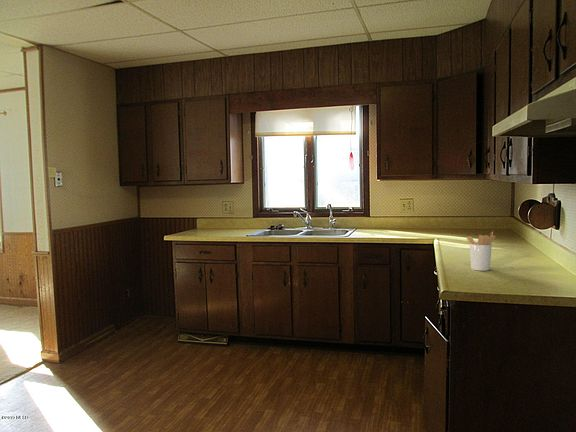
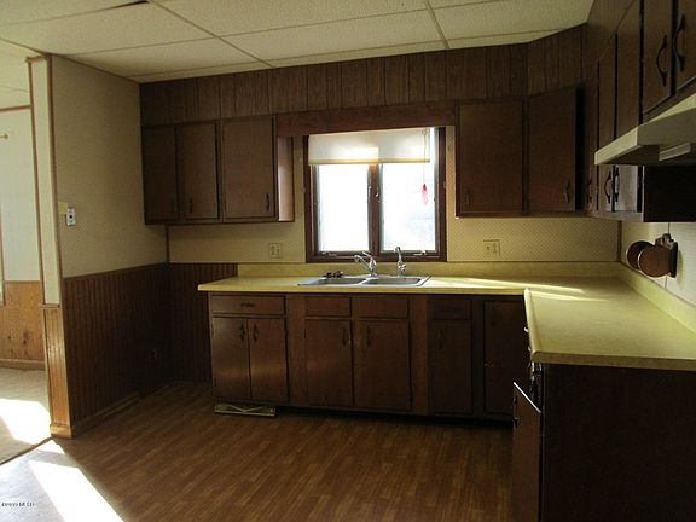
- utensil holder (482, 251)
